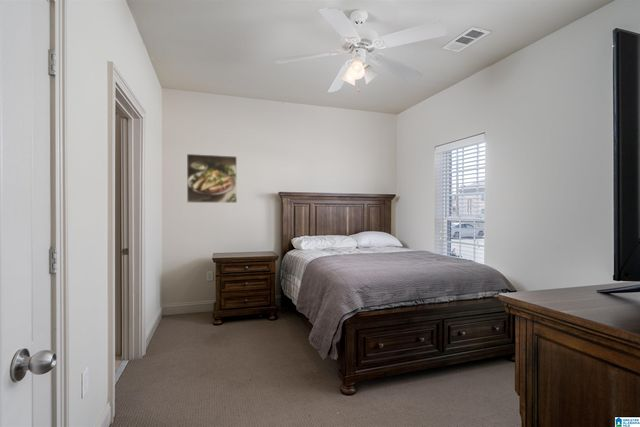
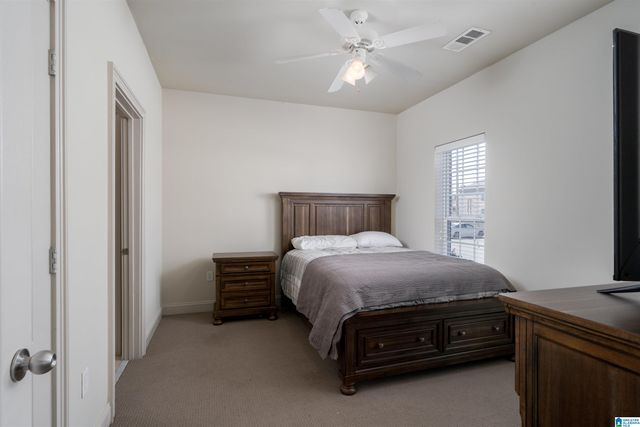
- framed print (212, 179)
